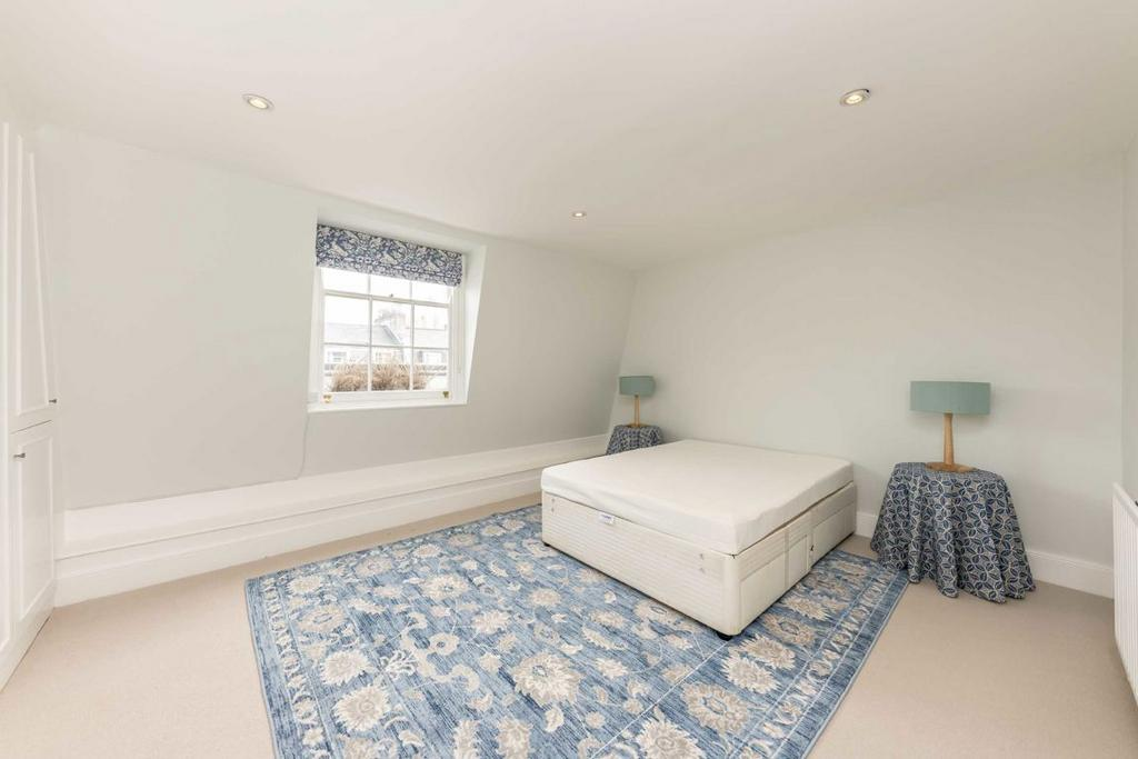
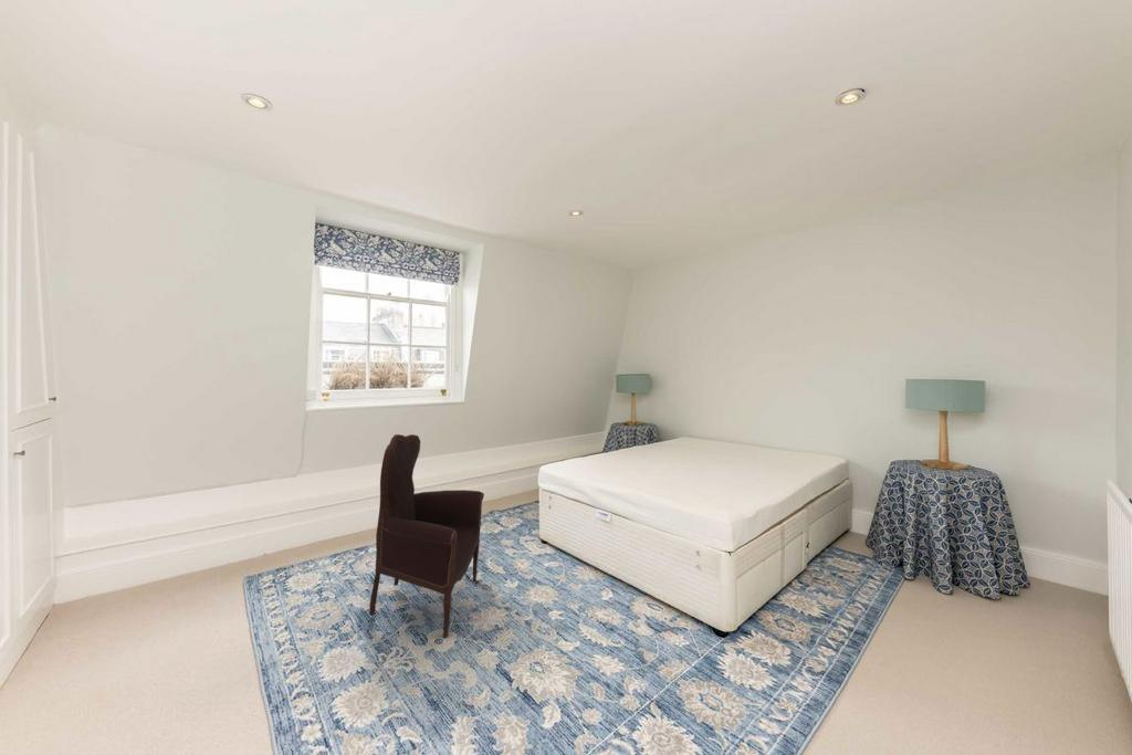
+ armchair (428, 522)
